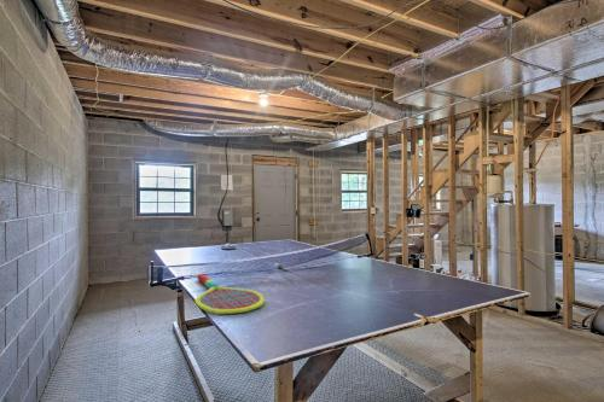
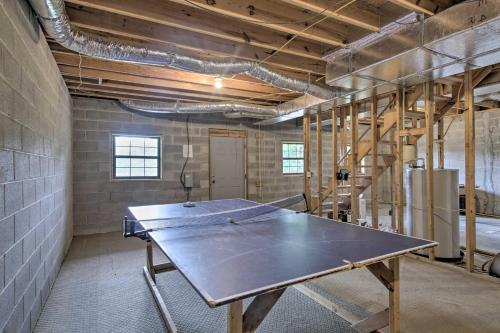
- tennis racket (225, 289)
